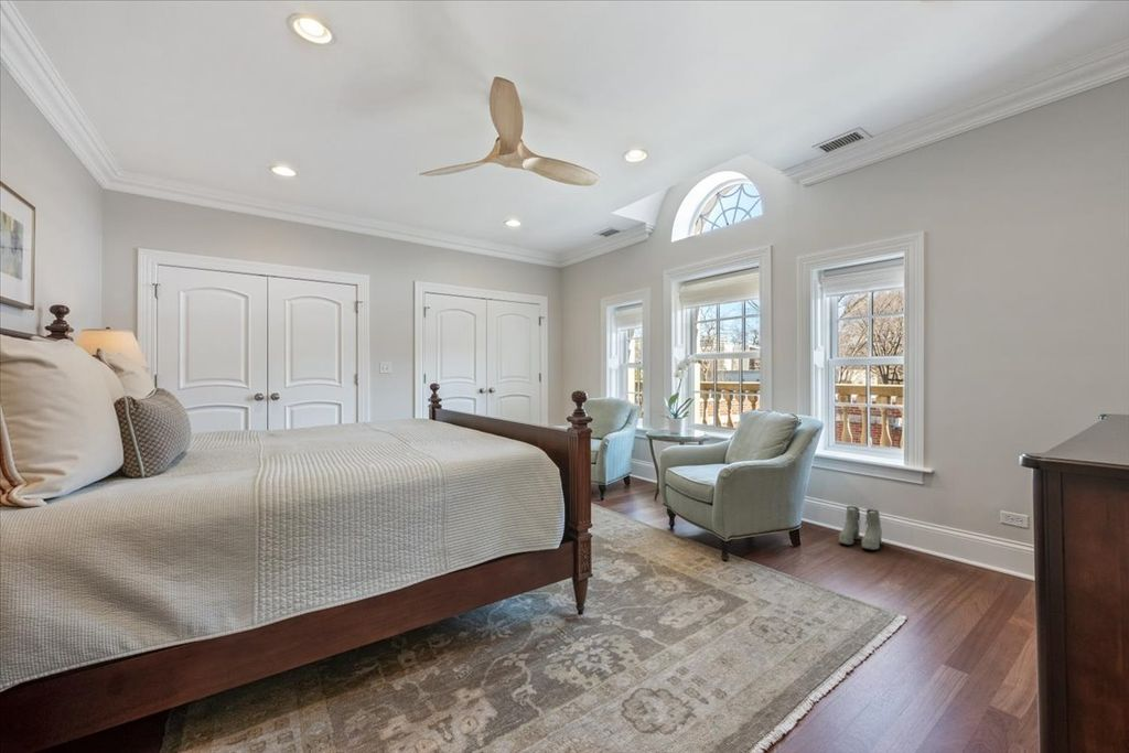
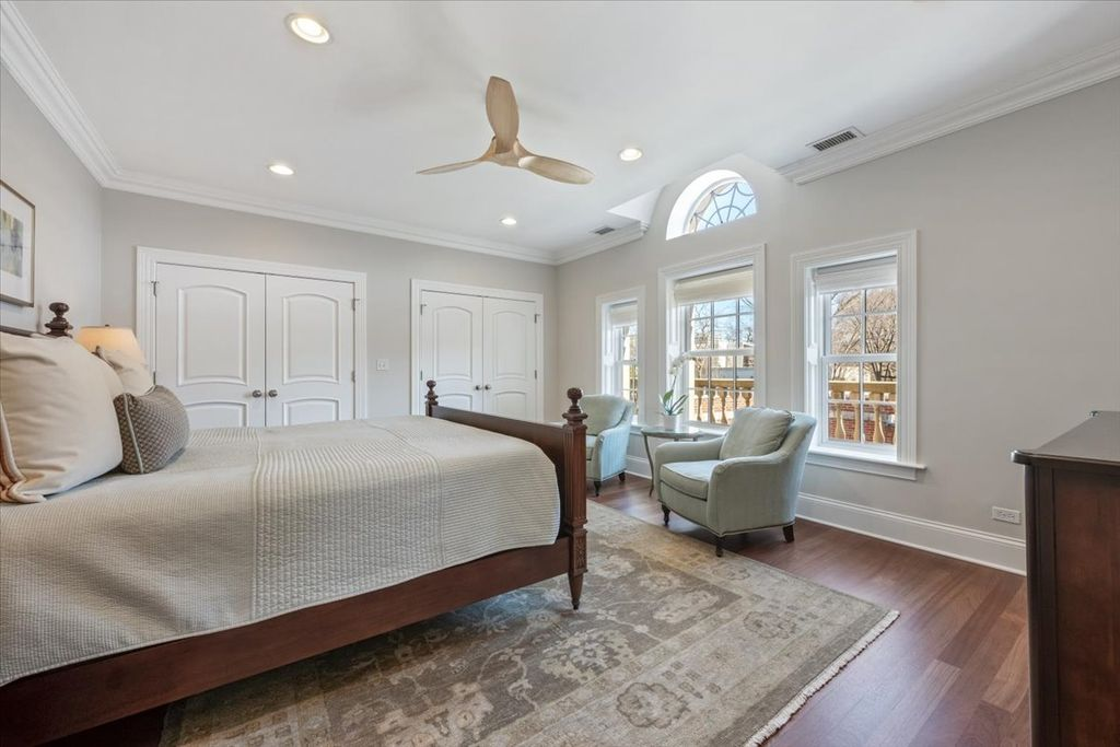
- boots (859, 526)
